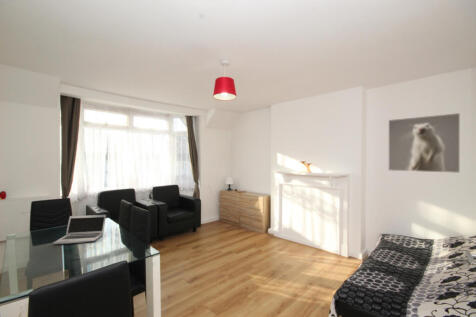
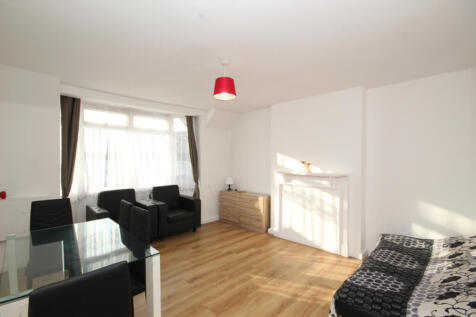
- laptop (81, 228)
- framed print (421, 144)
